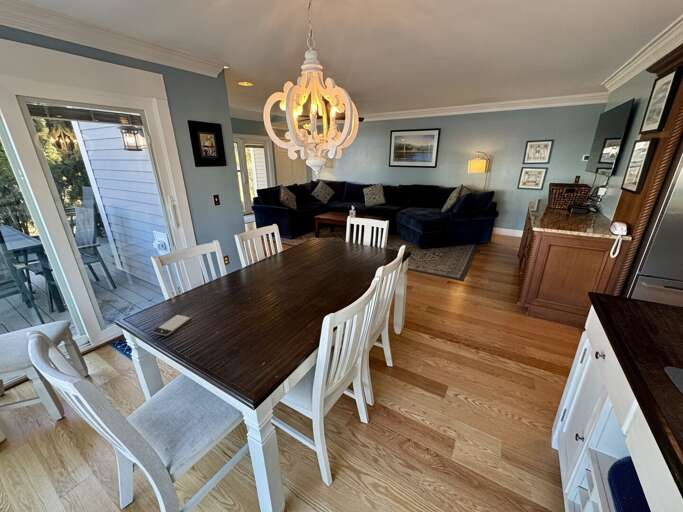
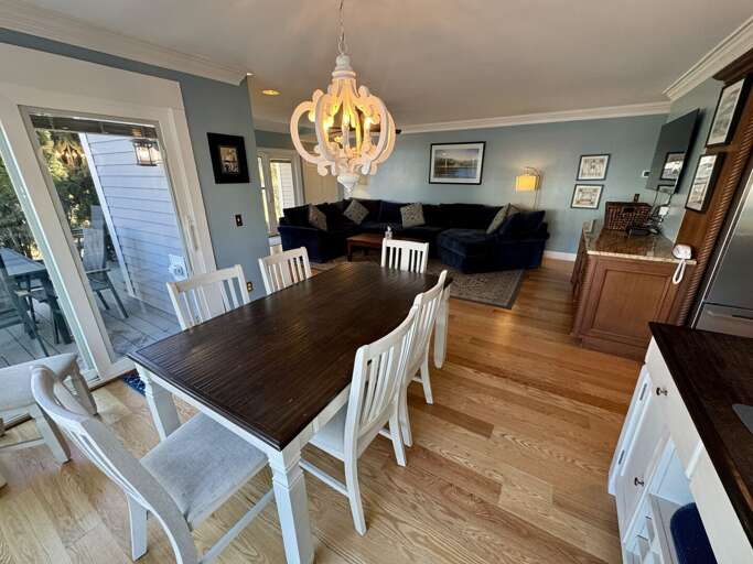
- smartphone (173, 324)
